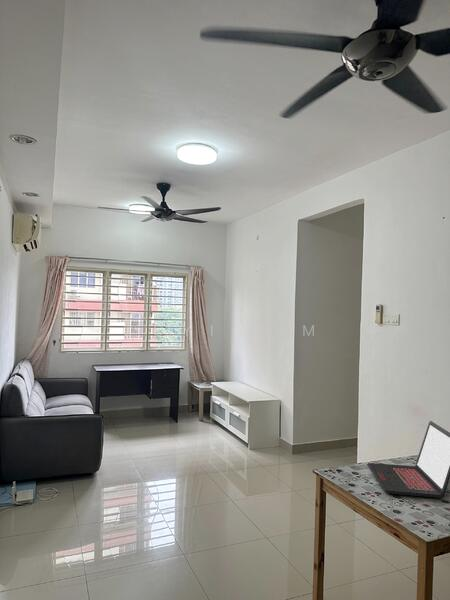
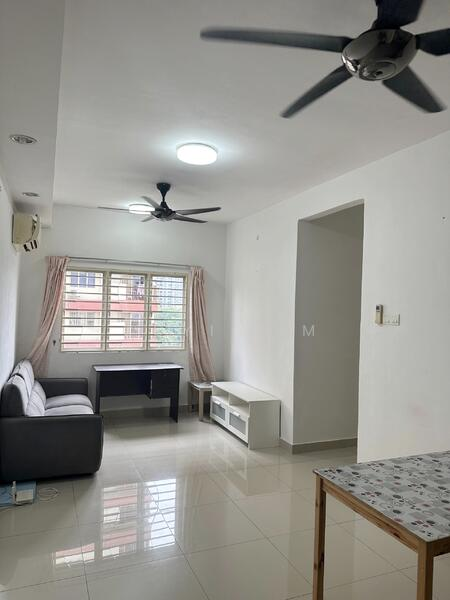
- laptop (418, 455)
